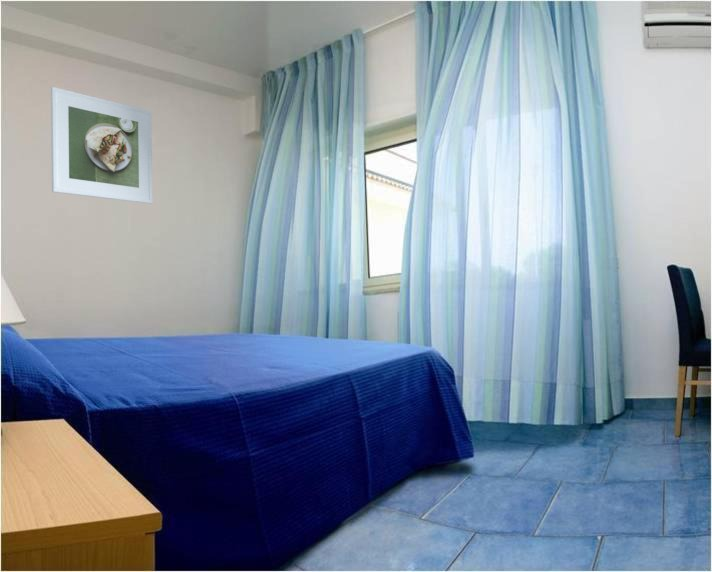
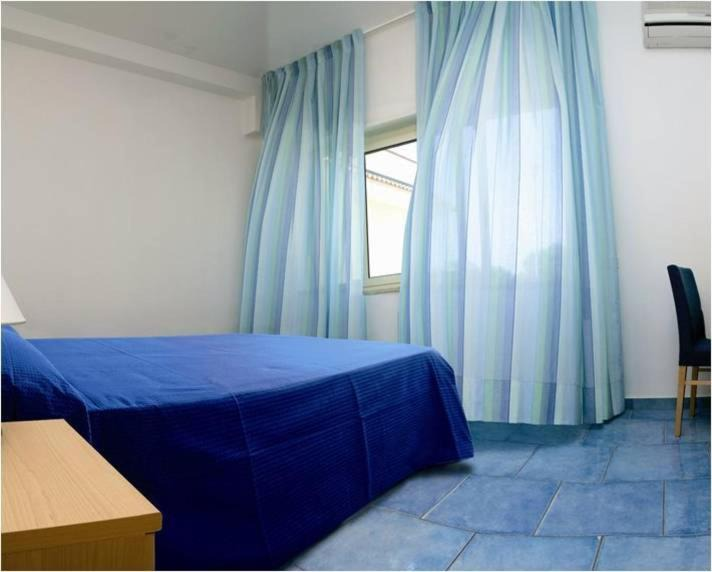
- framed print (104, 148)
